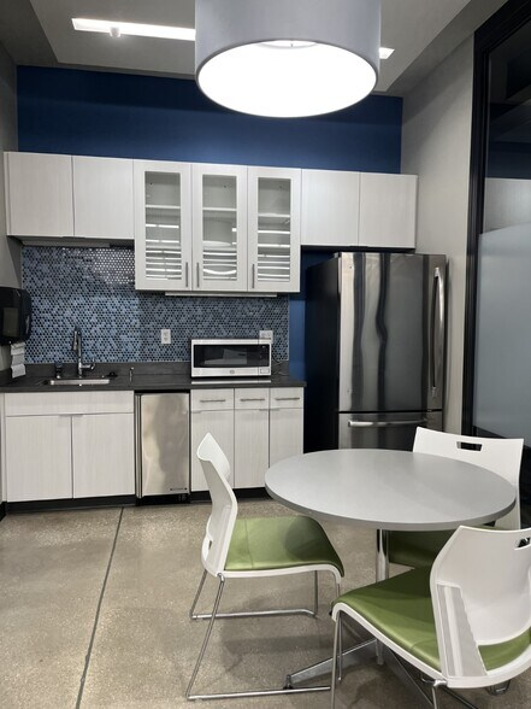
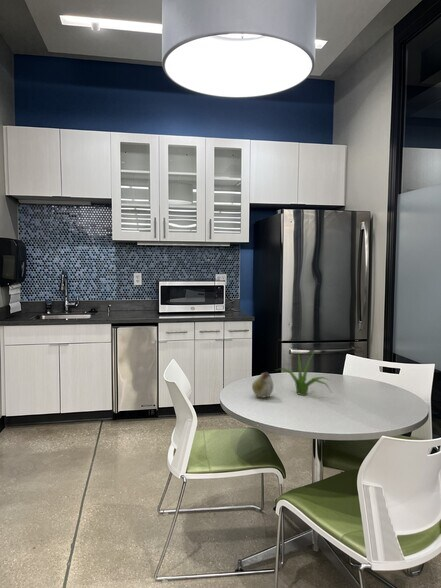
+ fruit (262, 383)
+ plant (307, 369)
